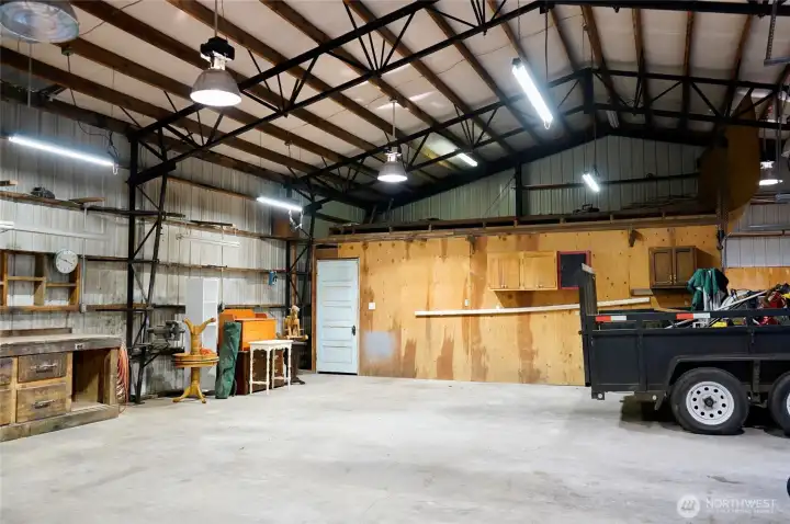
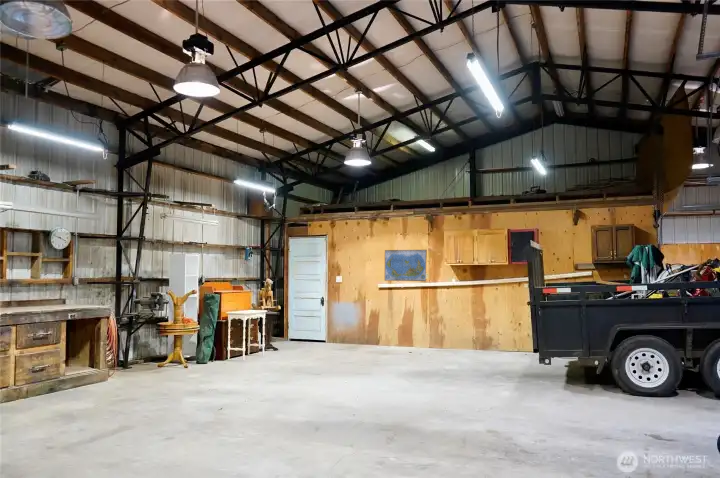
+ world map (405, 265)
